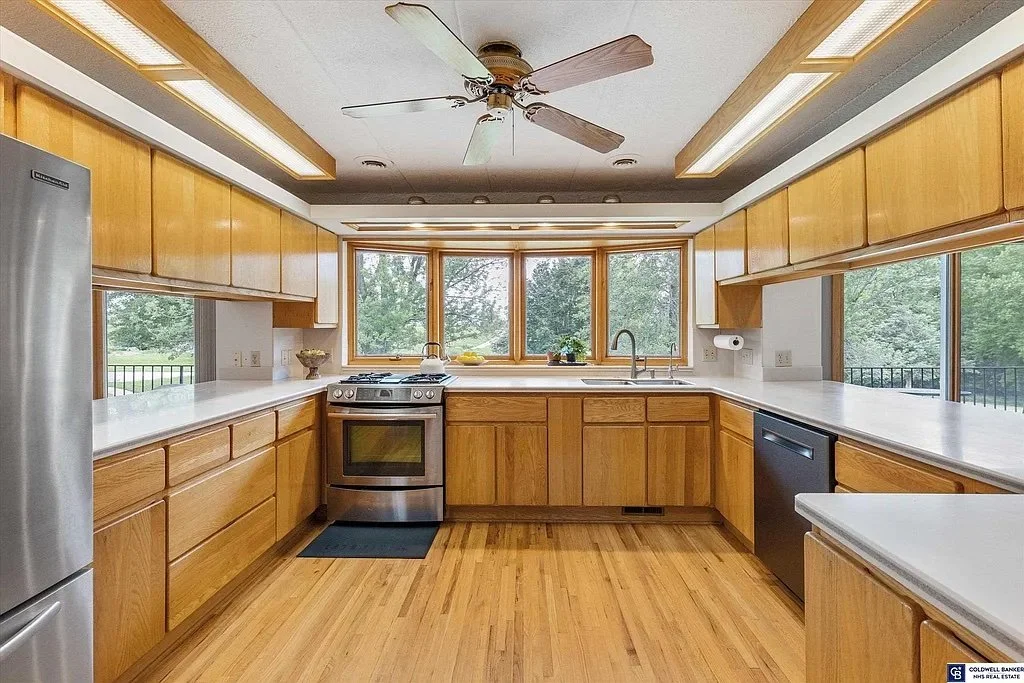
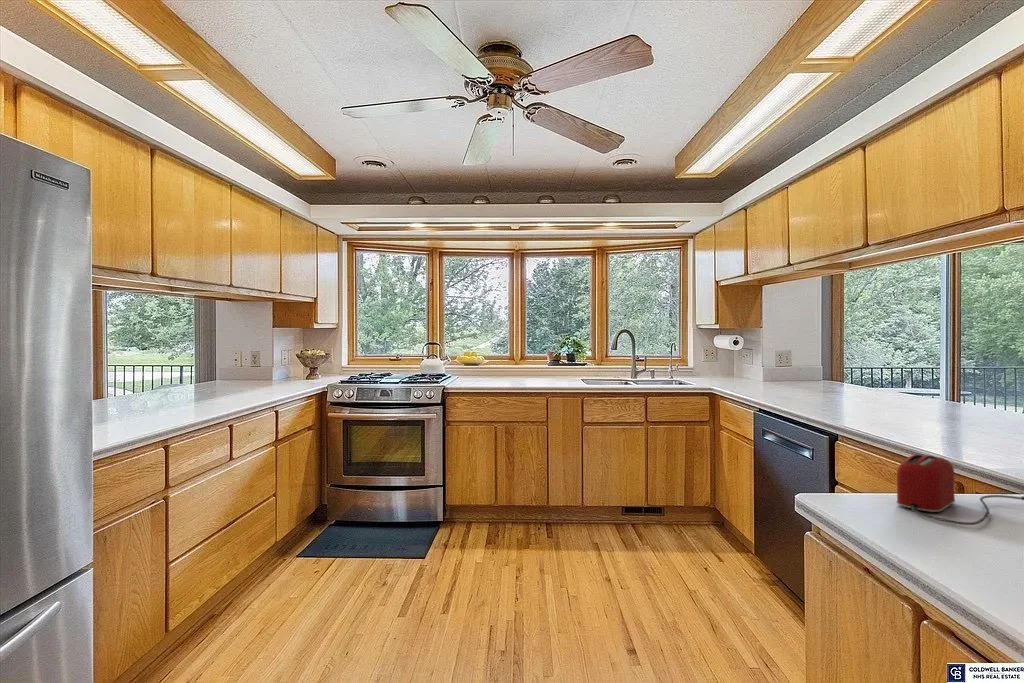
+ toaster (953, 483)
